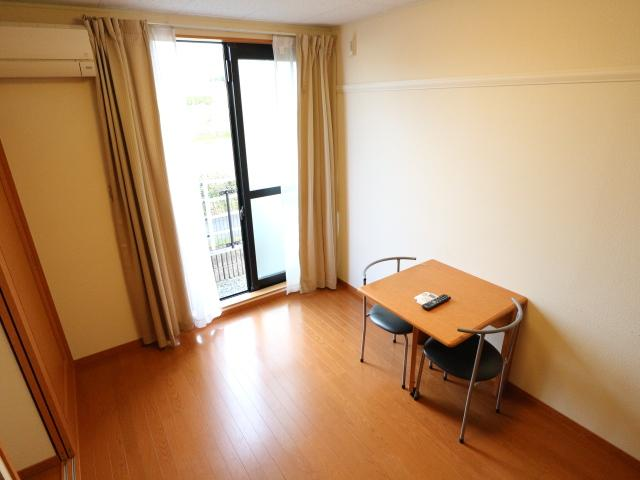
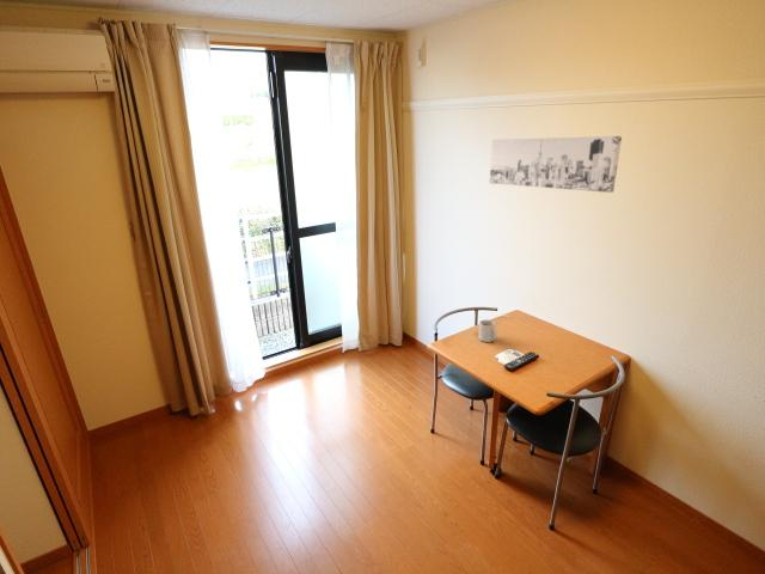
+ mug (486, 331)
+ wall art (545, 163)
